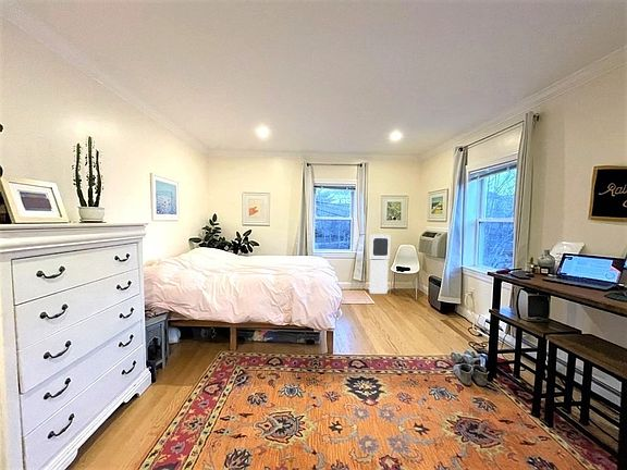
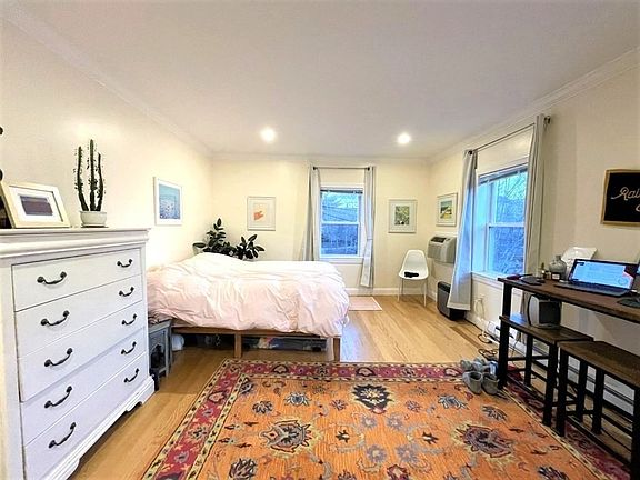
- air purifier (377, 262)
